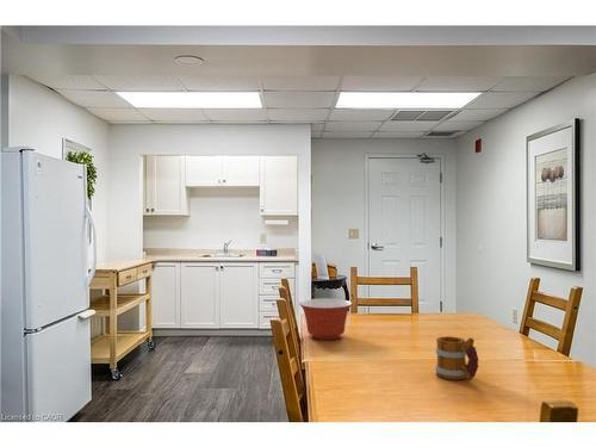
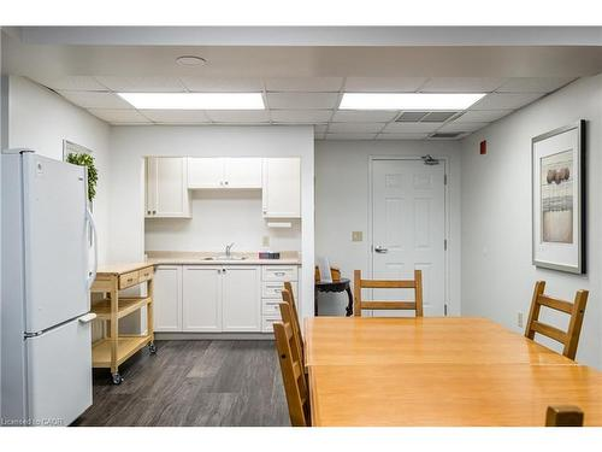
- mug (457, 355)
- mixing bowl (325, 319)
